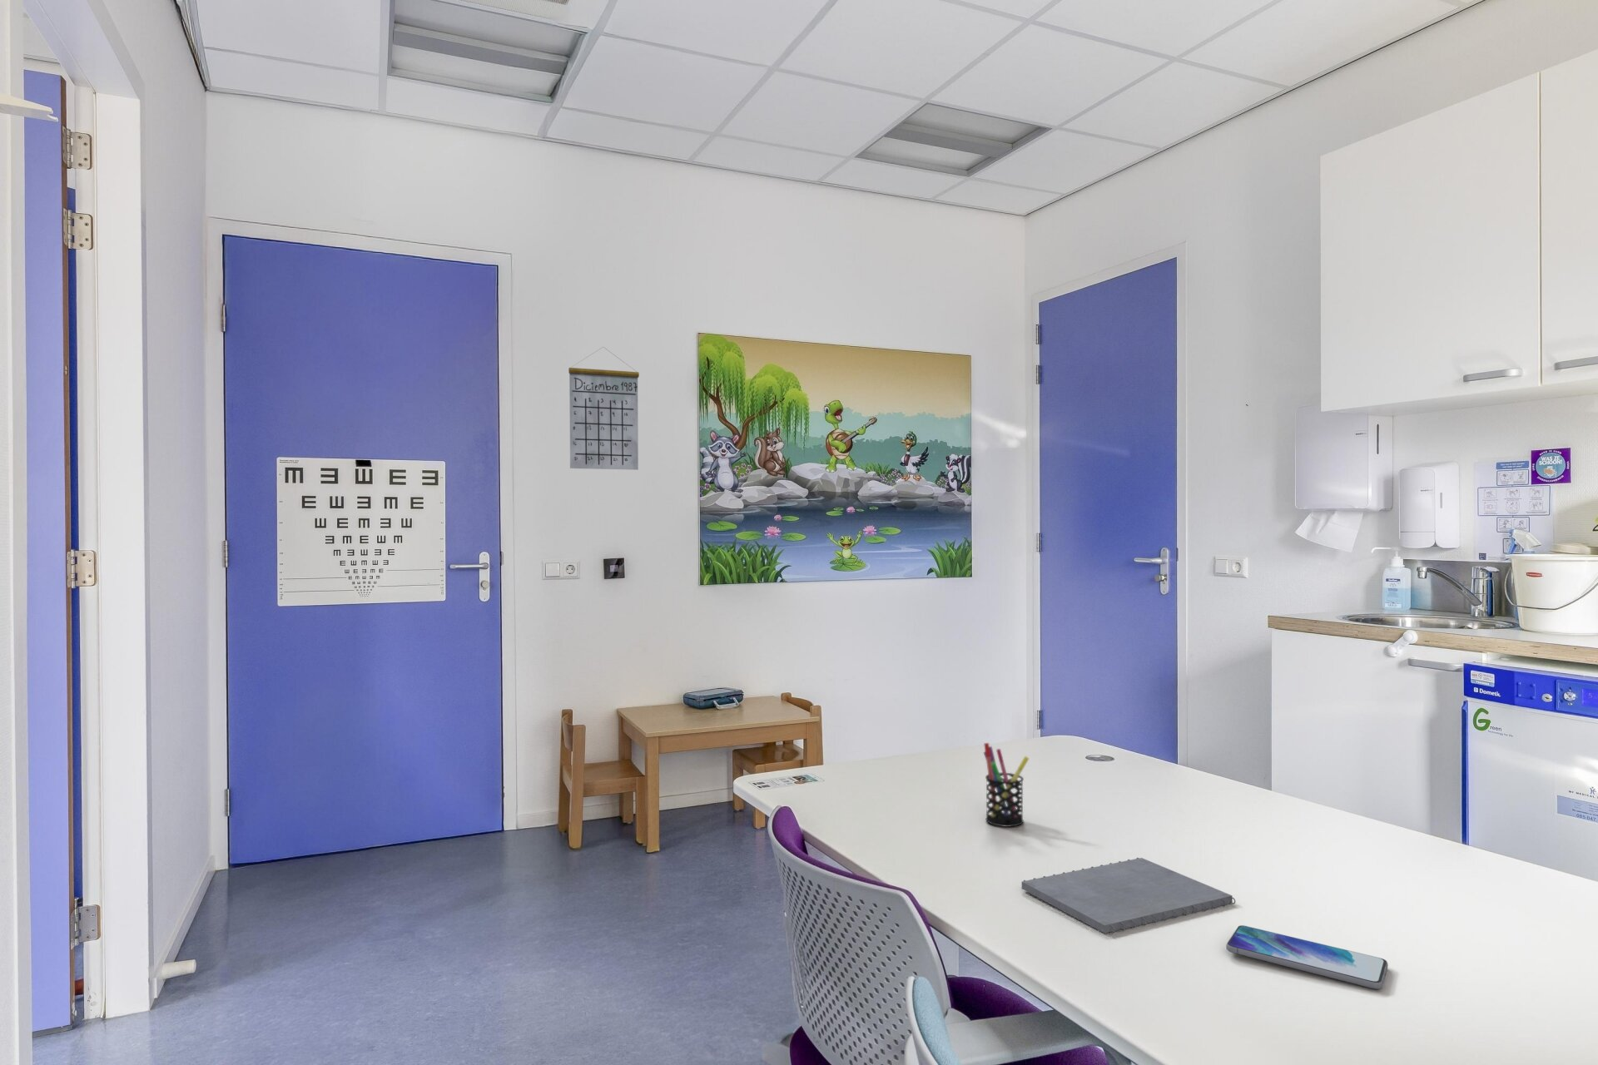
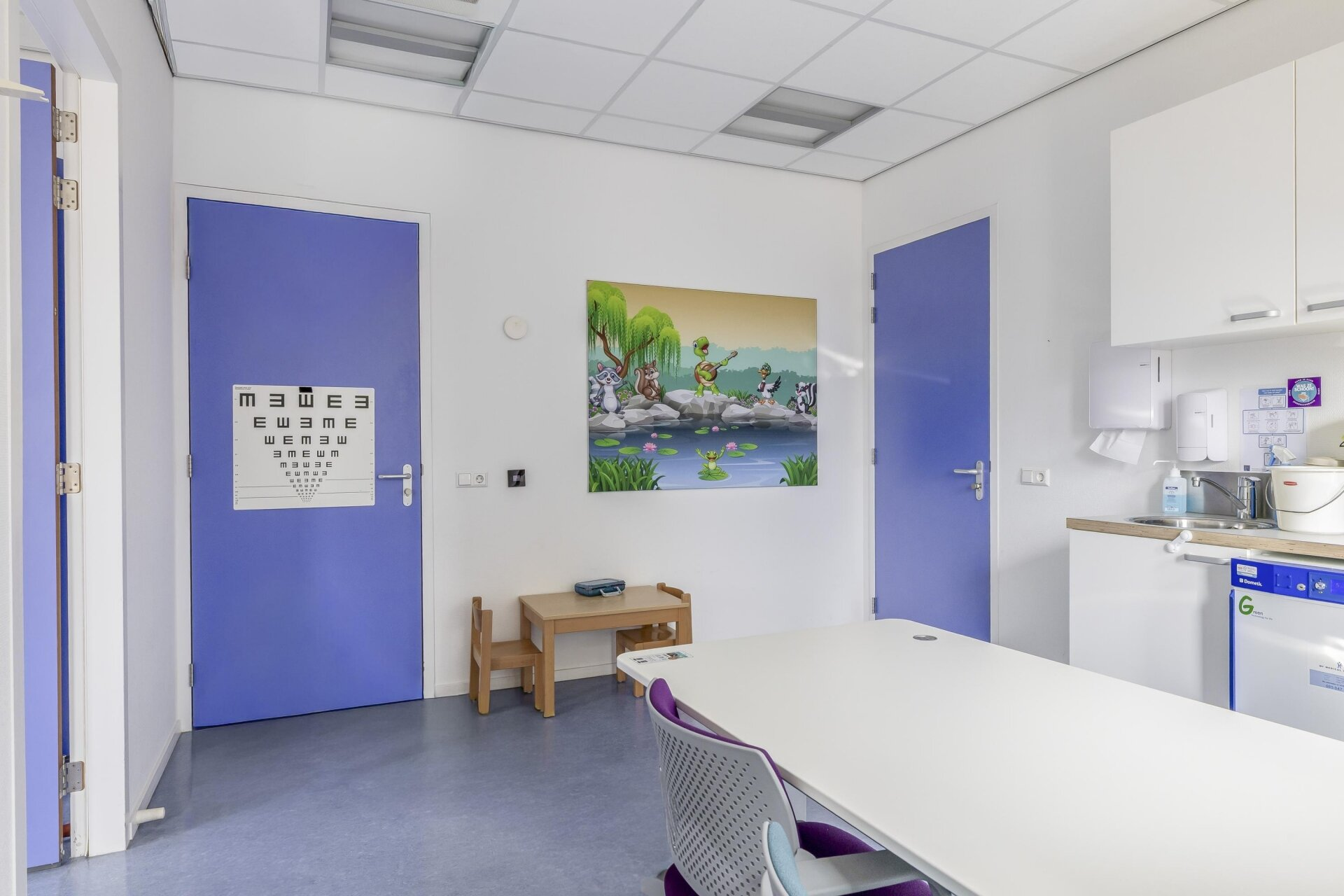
- pen holder (1000, 783)
- calendar (604, 408)
- notepad (1125, 891)
- smartphone (1306, 956)
